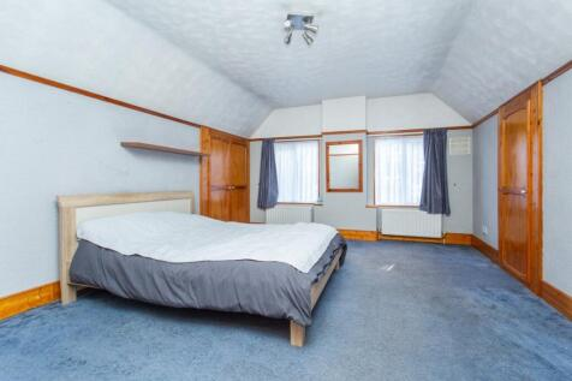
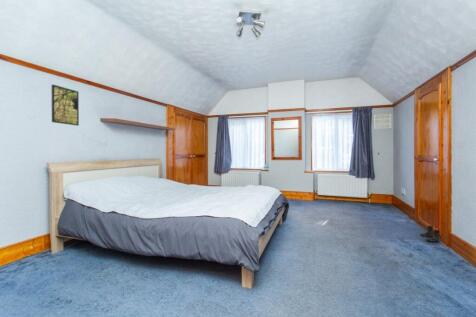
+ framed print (65, 106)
+ boots (429, 233)
